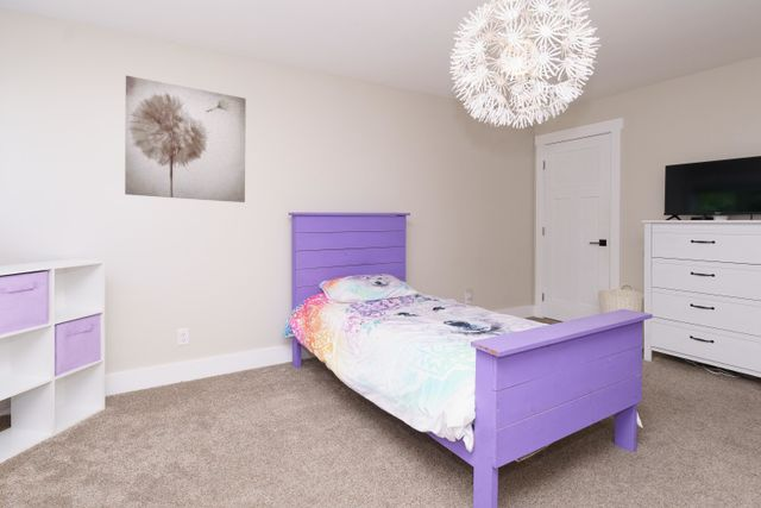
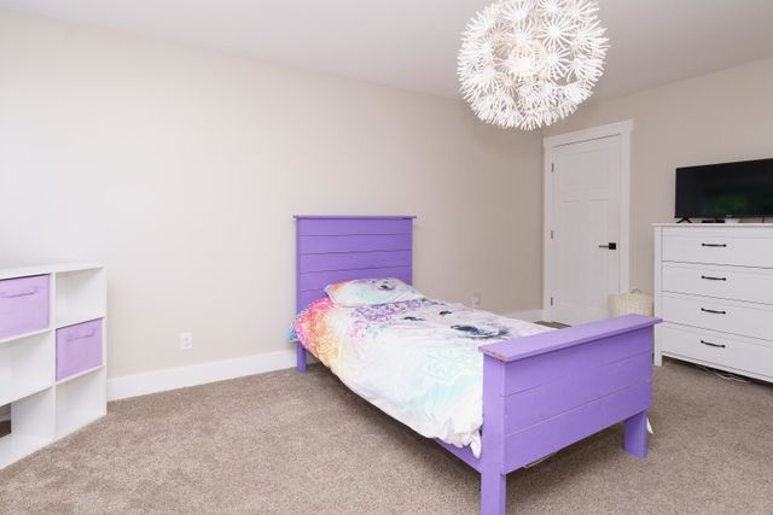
- wall art (189, 143)
